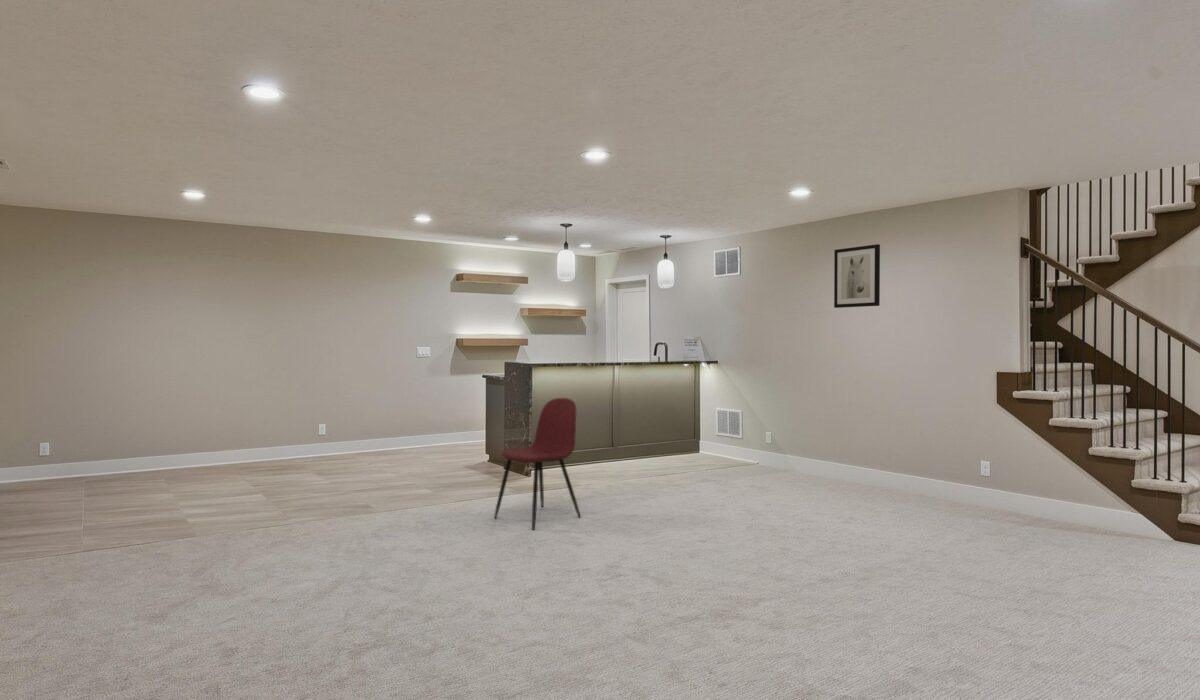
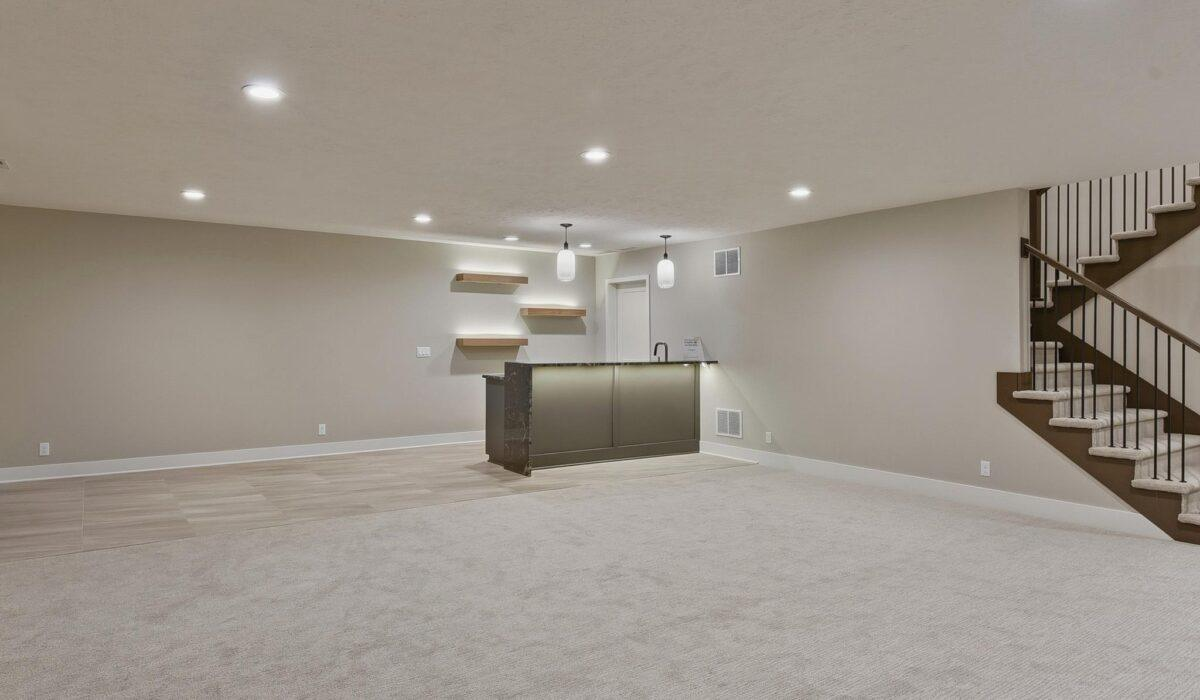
- wall art (856, 277)
- dining chair (537, 459)
